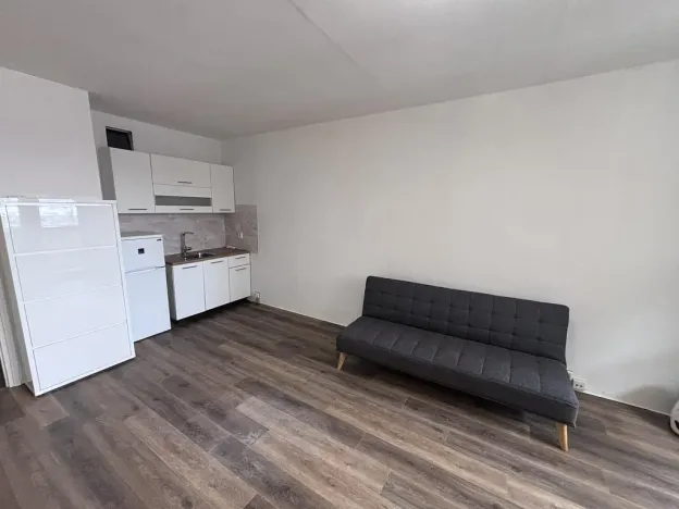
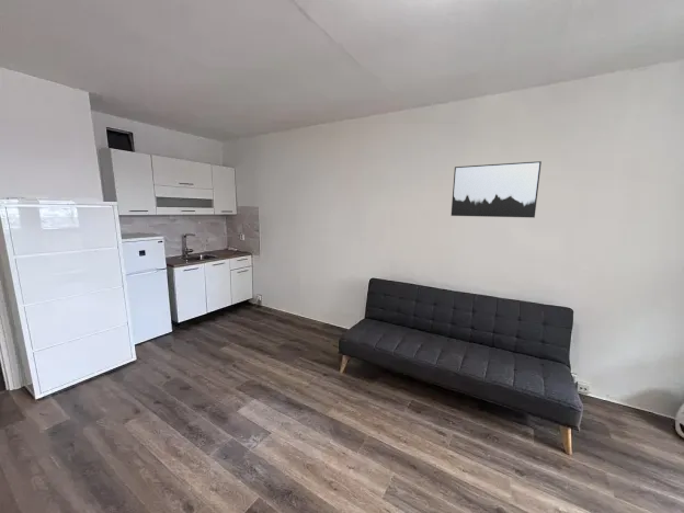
+ wall art (492, 191)
